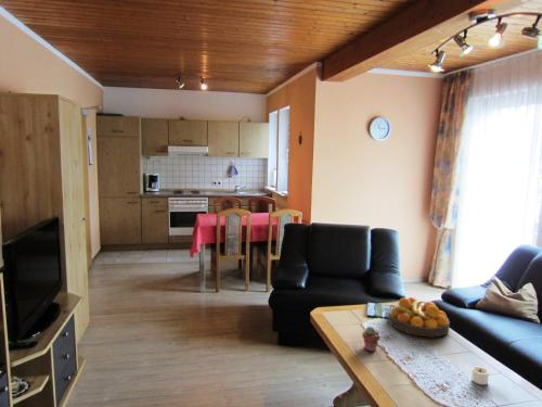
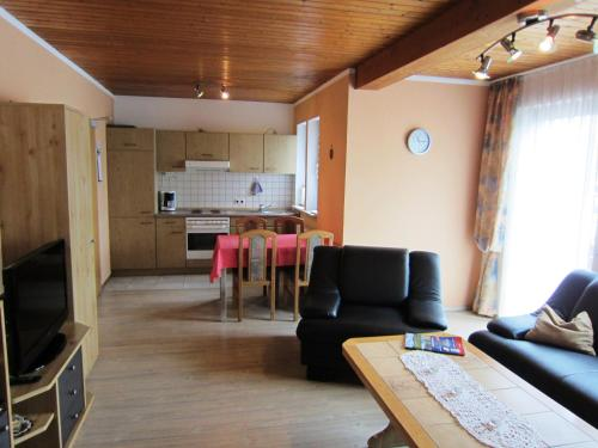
- fruit bowl (418, 311)
- candle (482, 377)
- potted succulent (371, 338)
